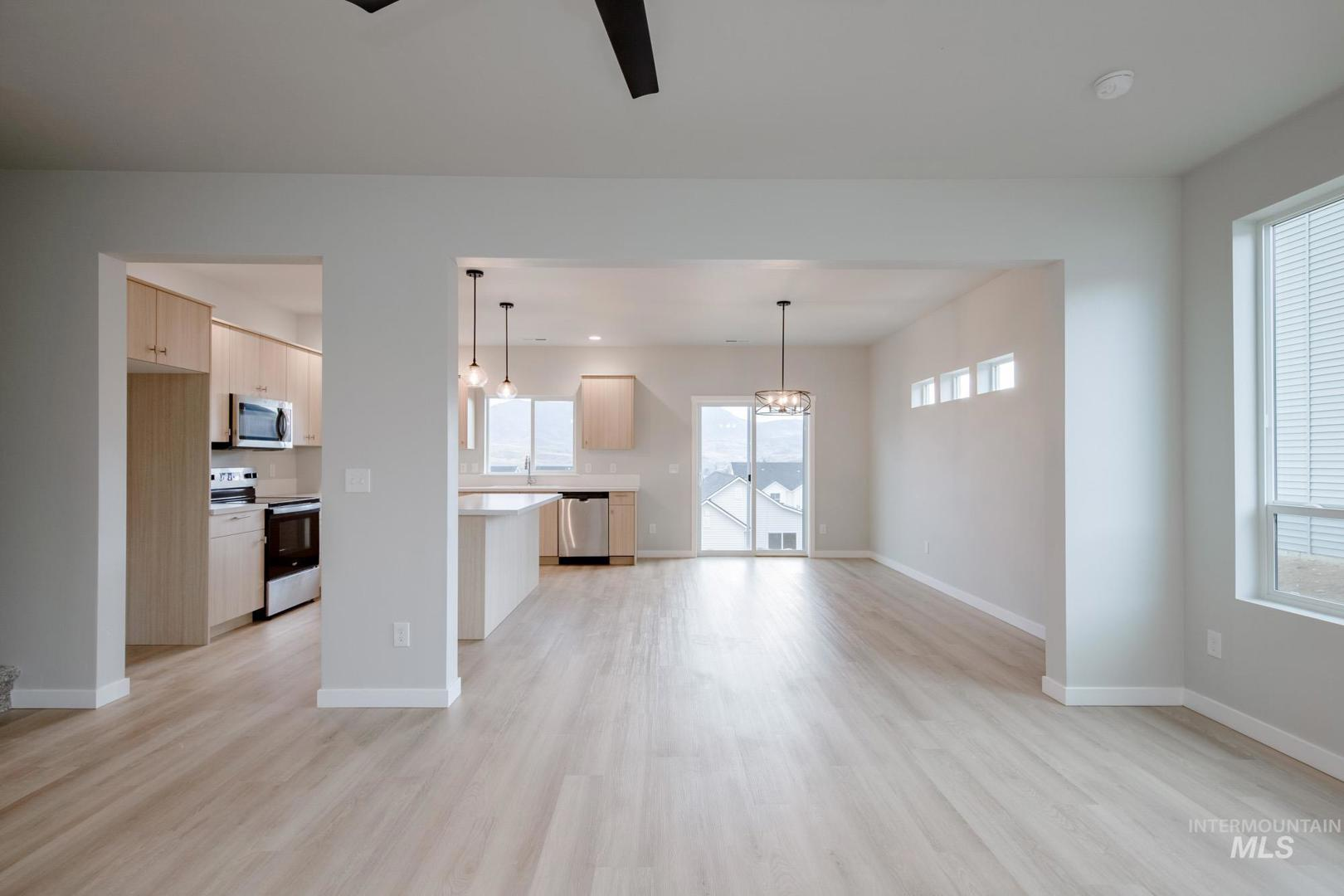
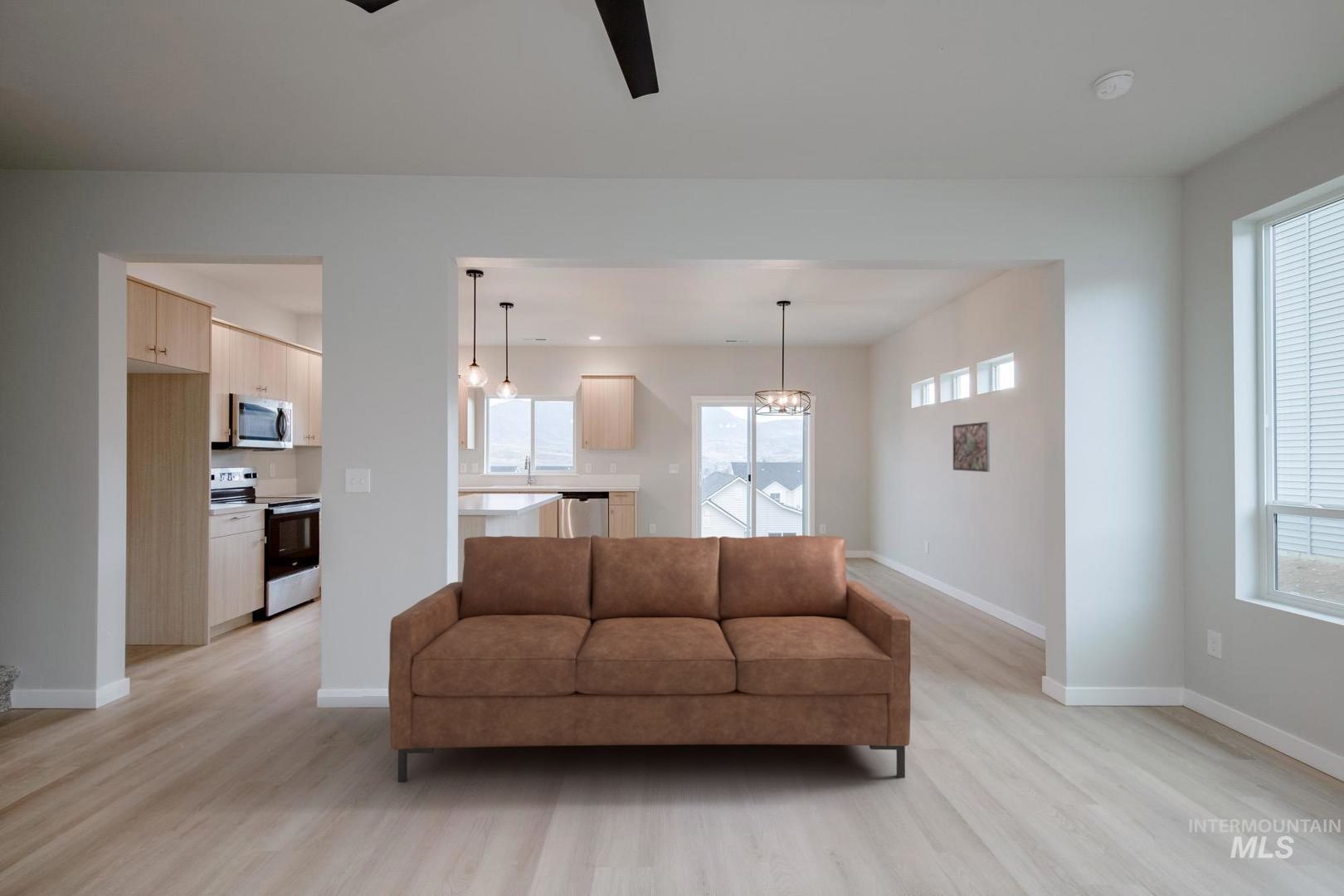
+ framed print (970, 447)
+ sofa (653, 643)
